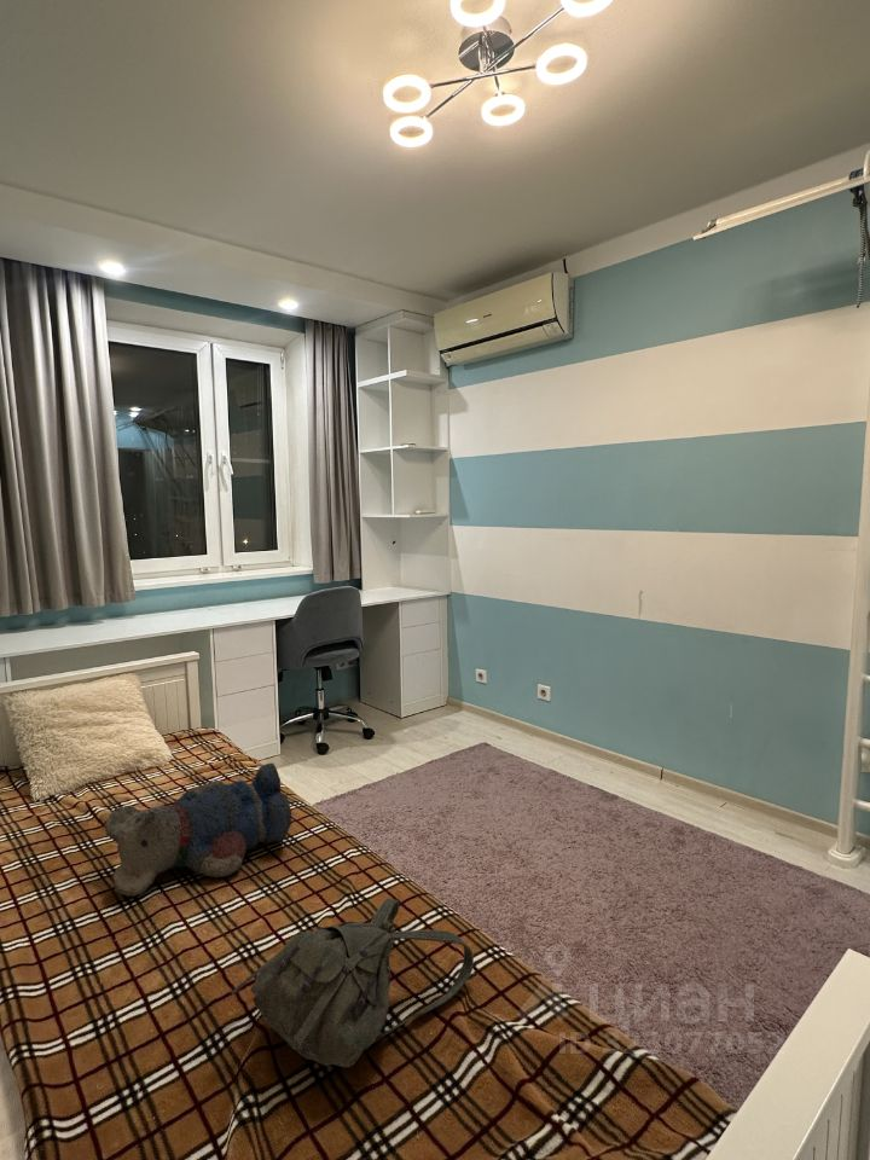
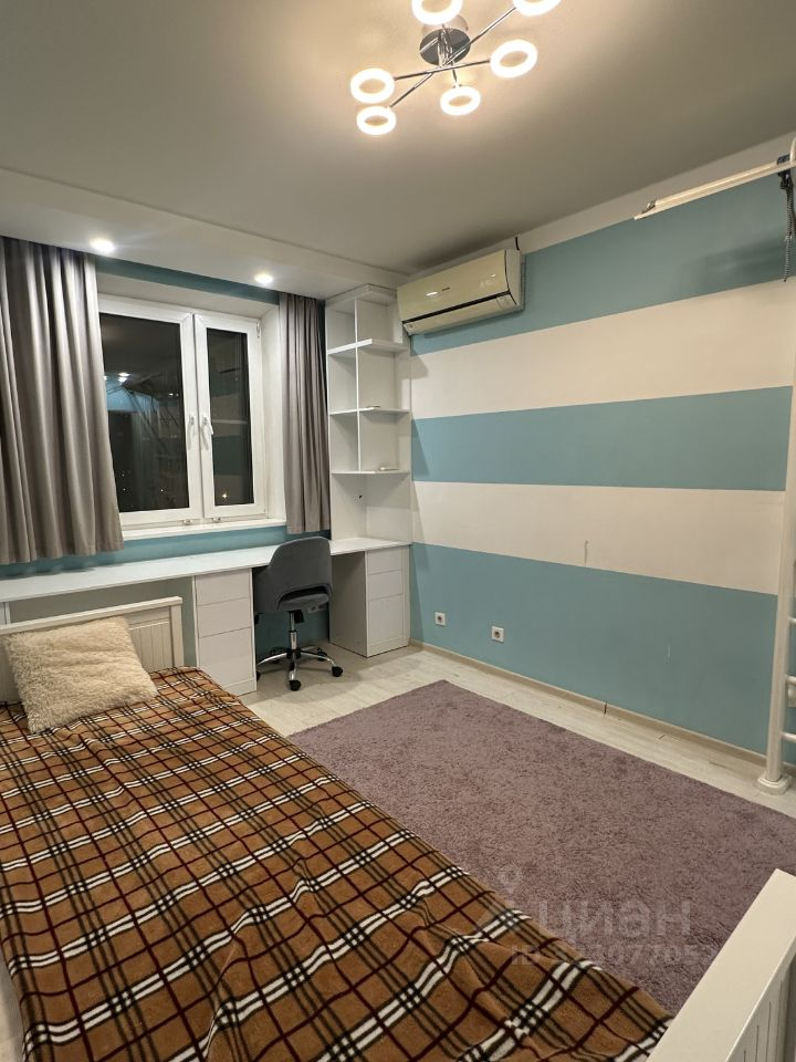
- teddy bear (201, 824)
- backpack (354, 963)
